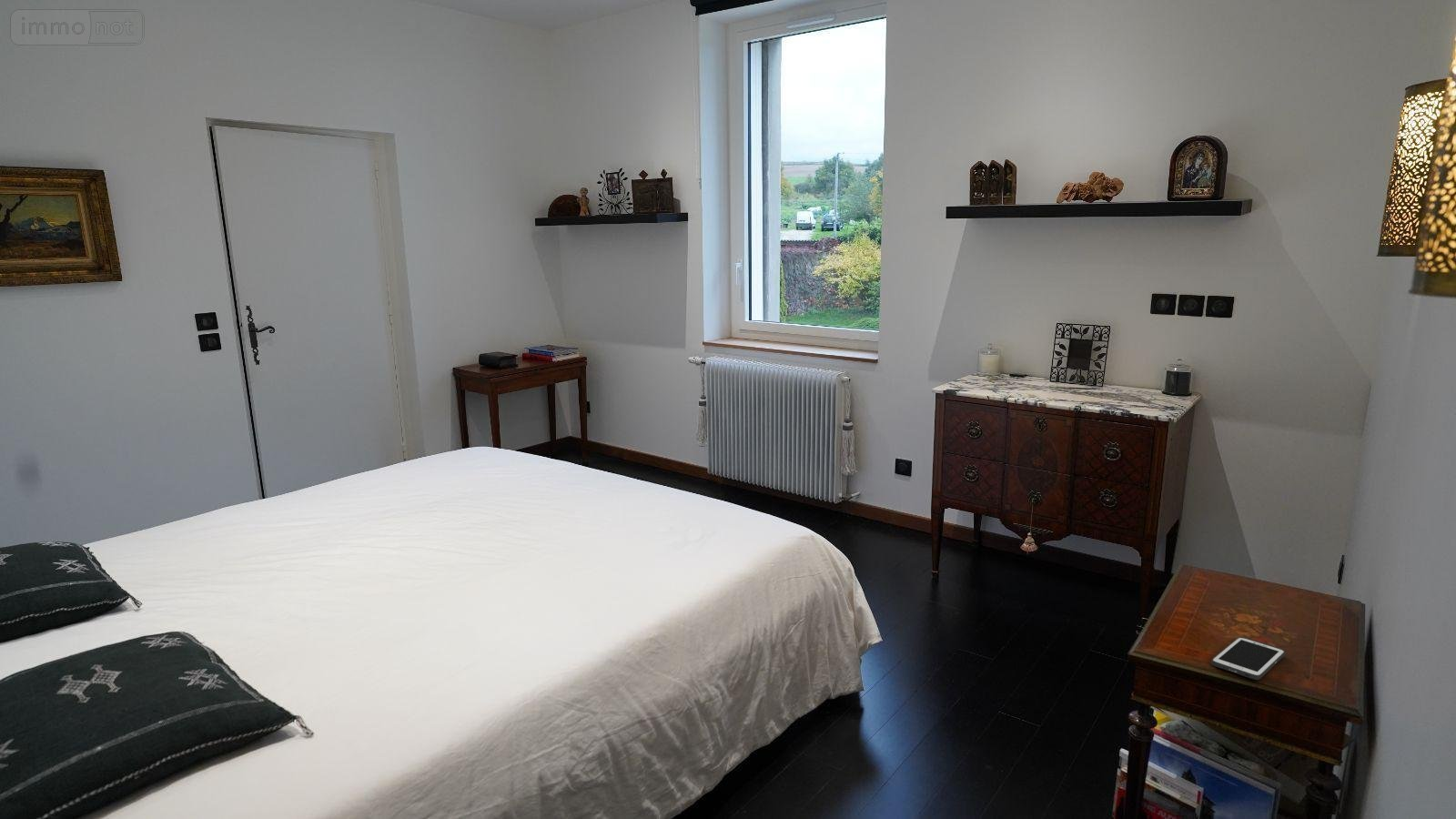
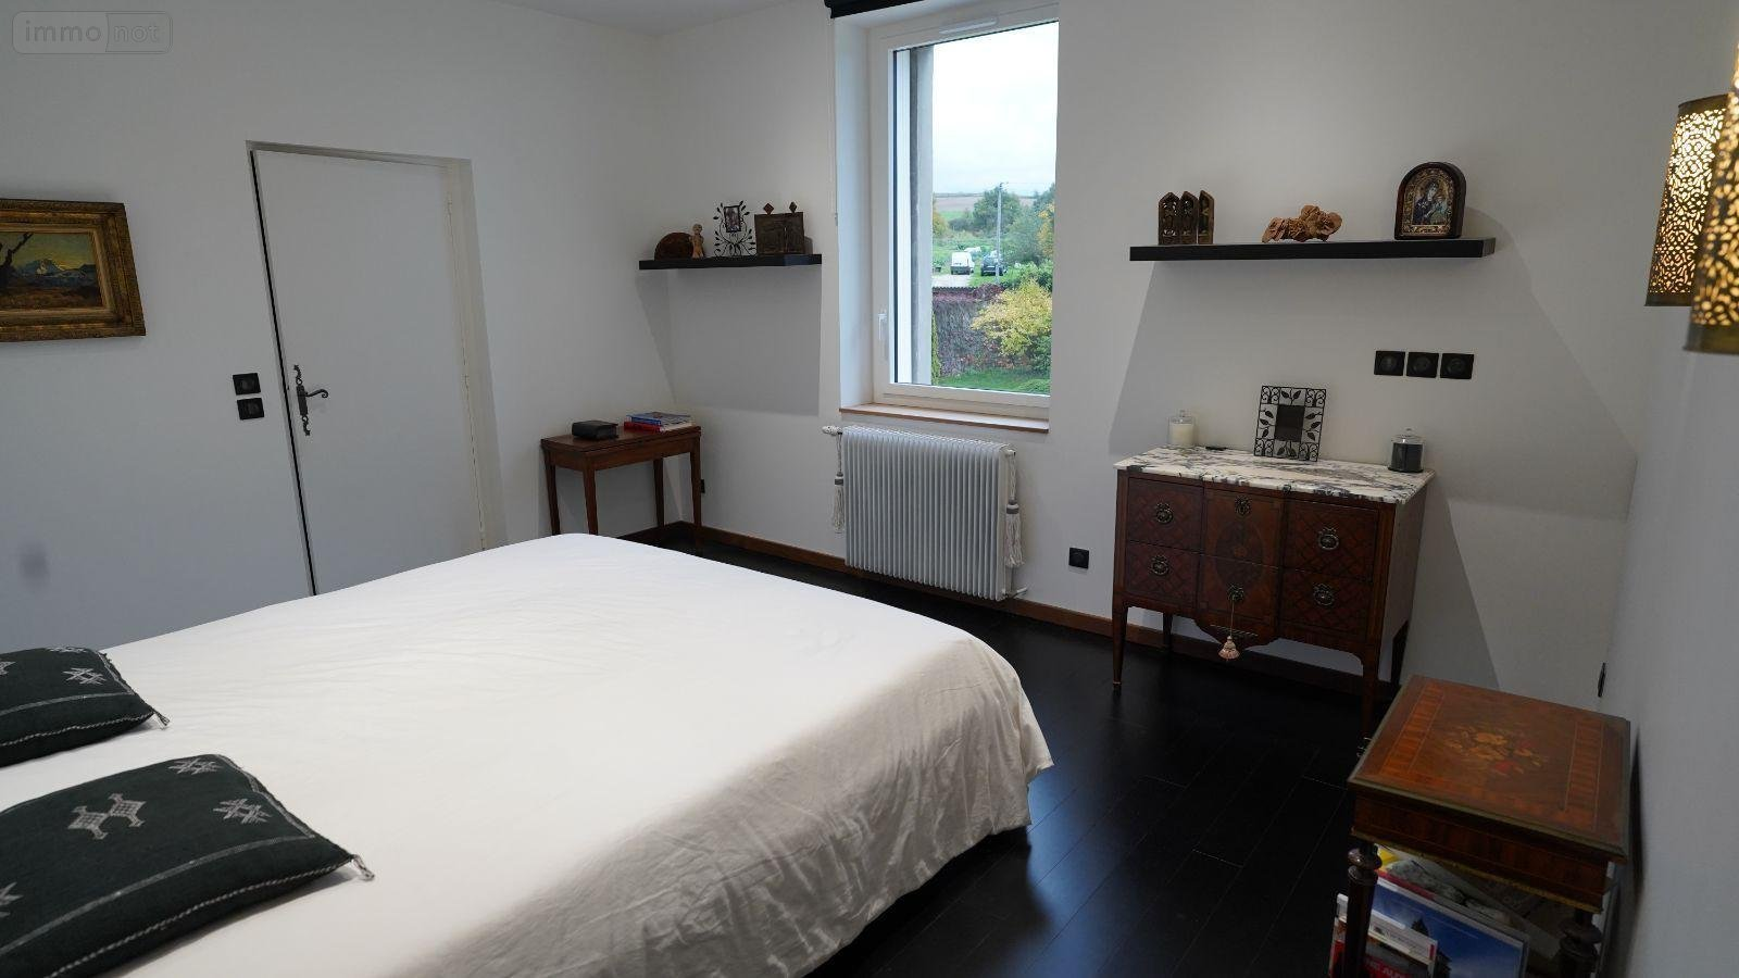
- cell phone (1249, 657)
